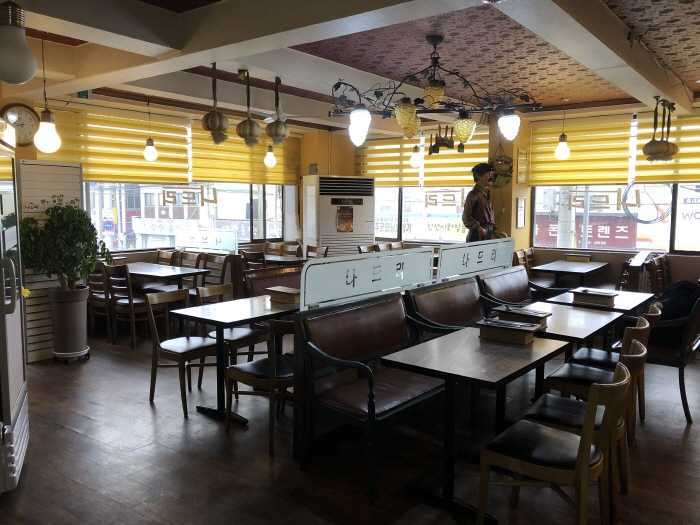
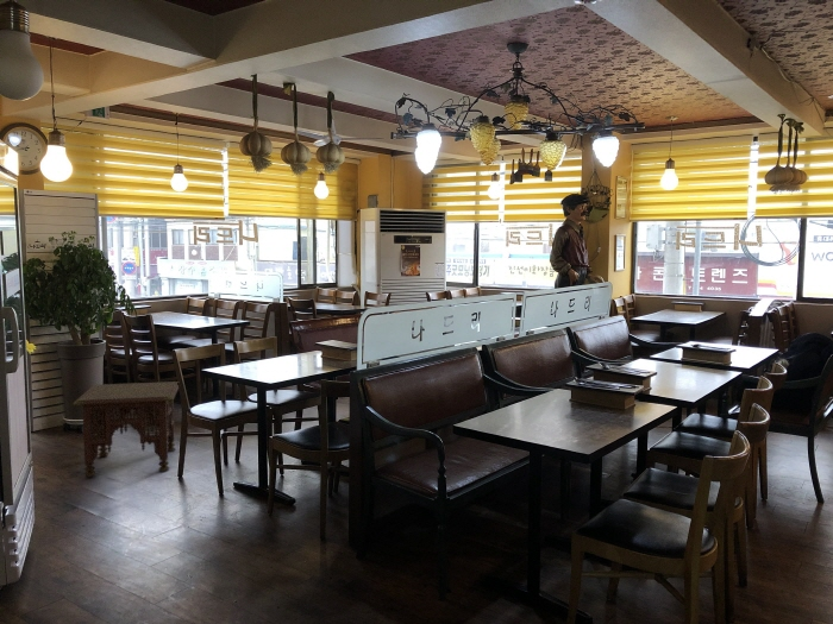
+ side table (131, 426)
